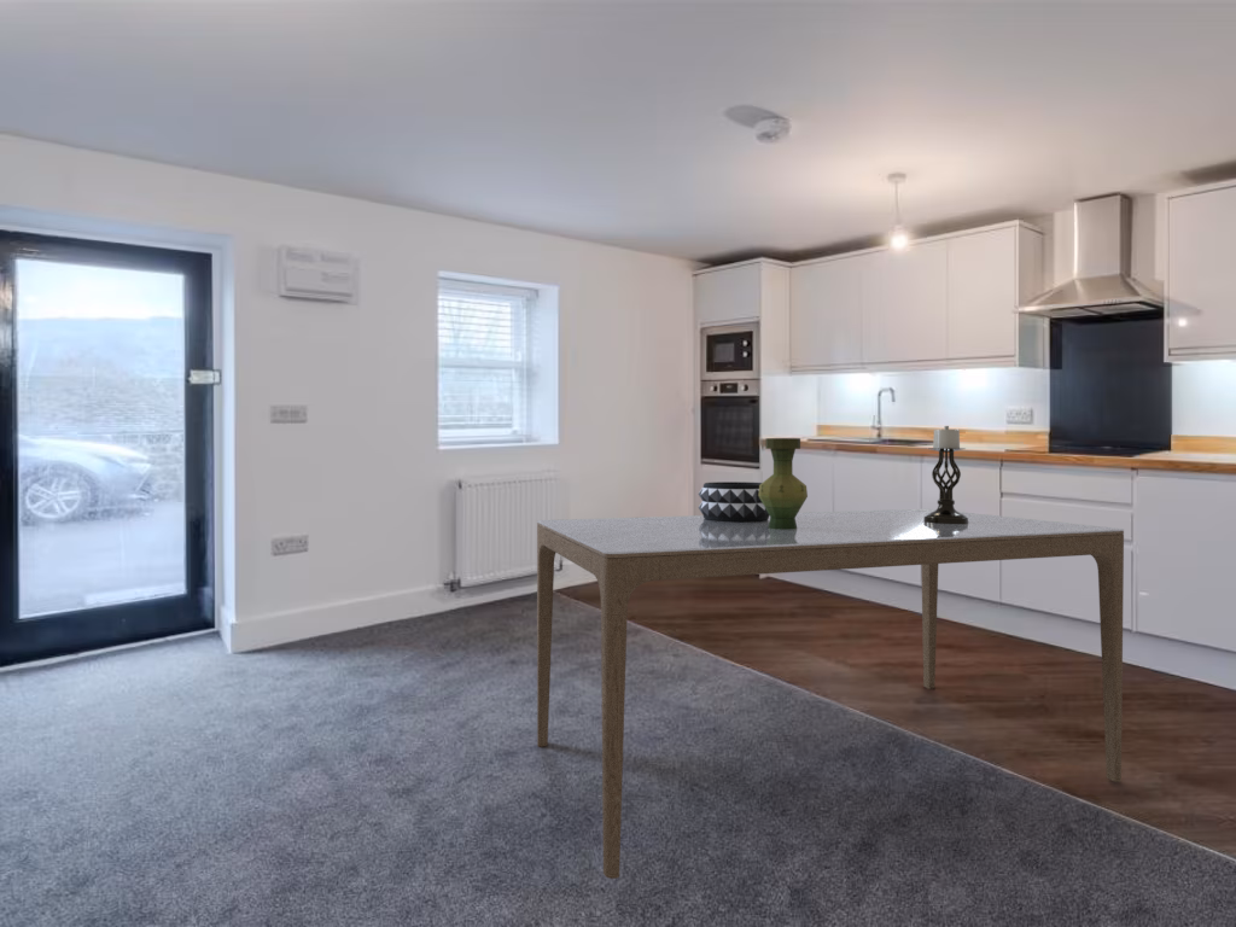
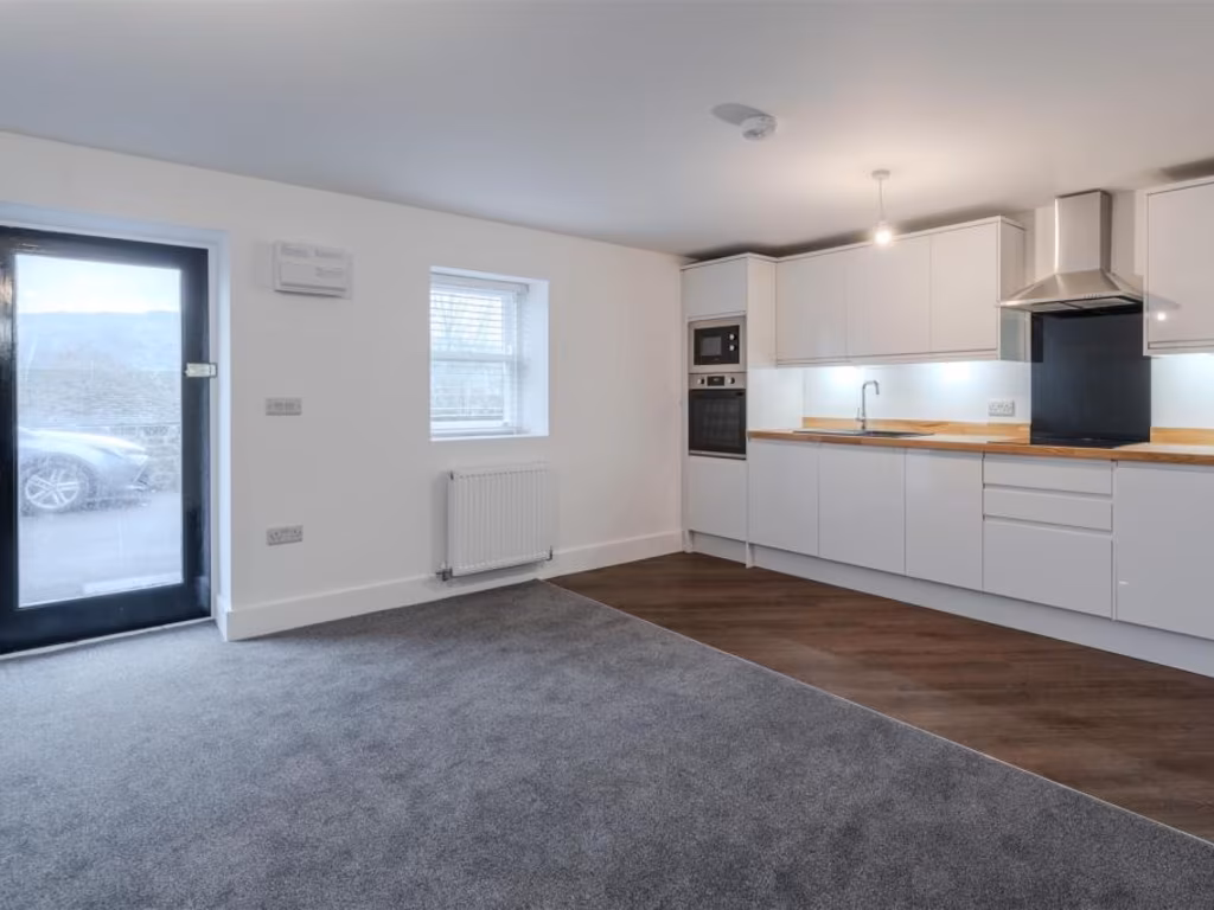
- dining table (803, 571)
- decorative bowl (735, 500)
- vase (782, 482)
- candle holder (946, 473)
